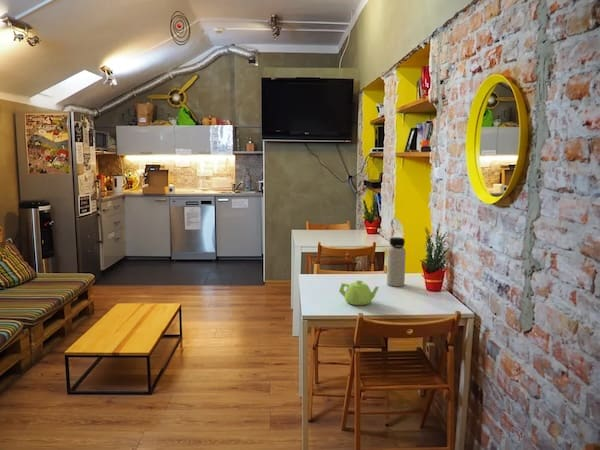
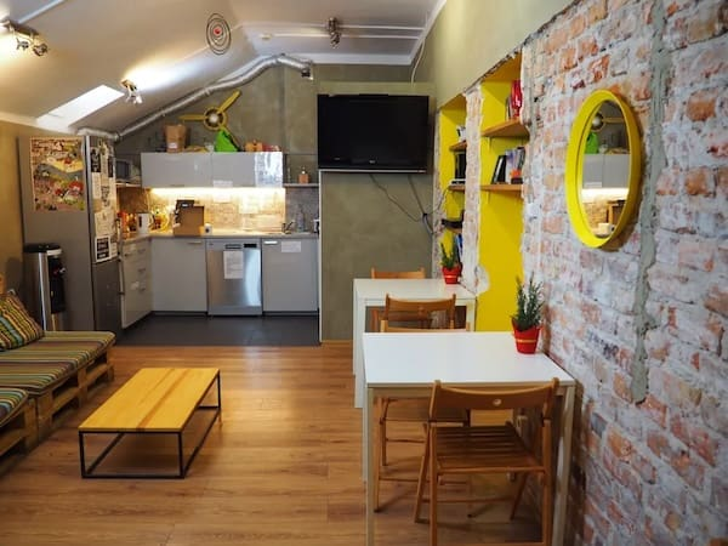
- teapot (358, 291)
- water bottle (396, 261)
